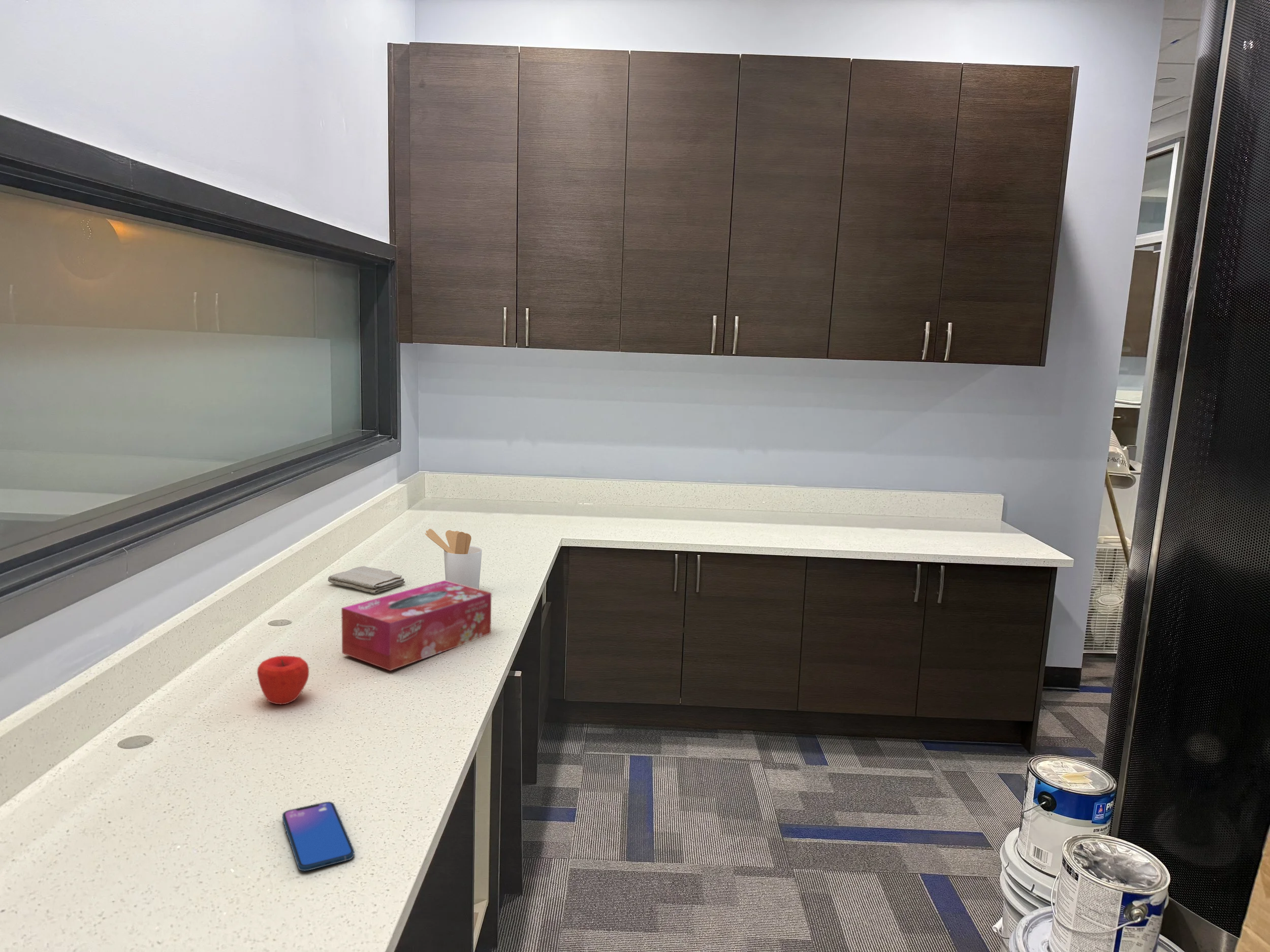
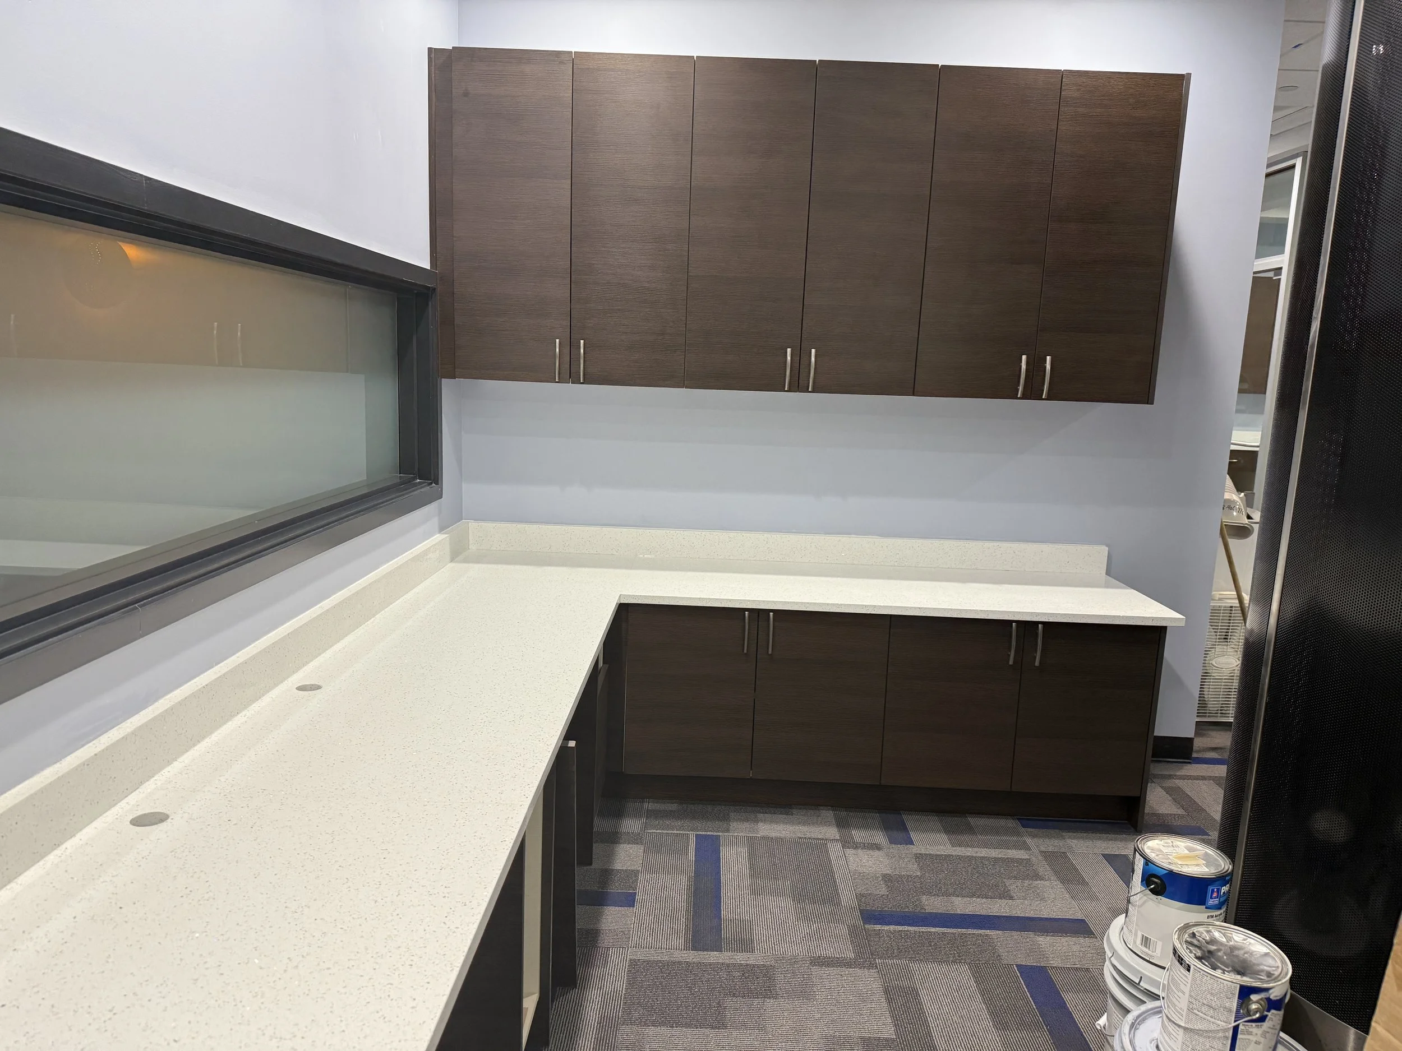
- utensil holder (453, 562)
- tissue box (419, 621)
- washcloth (367, 578)
- apple (283, 680)
- smartphone (317, 834)
